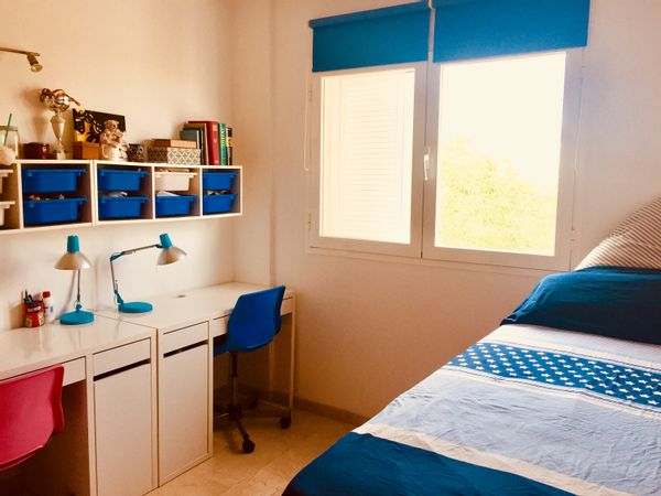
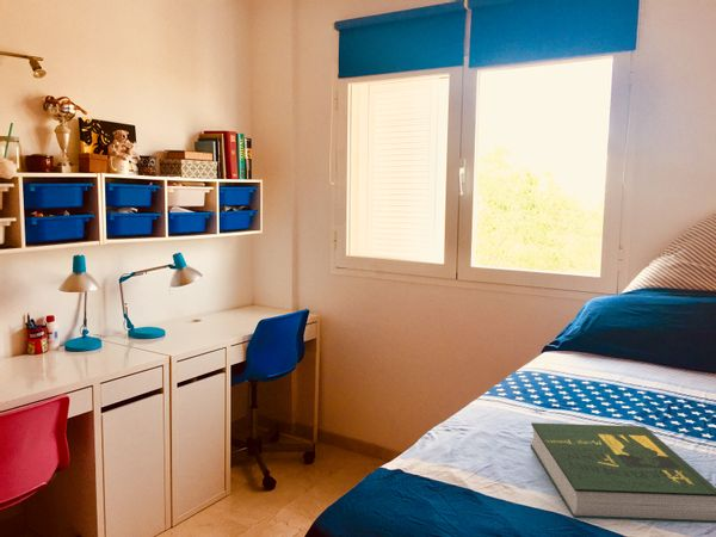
+ book (616, 467)
